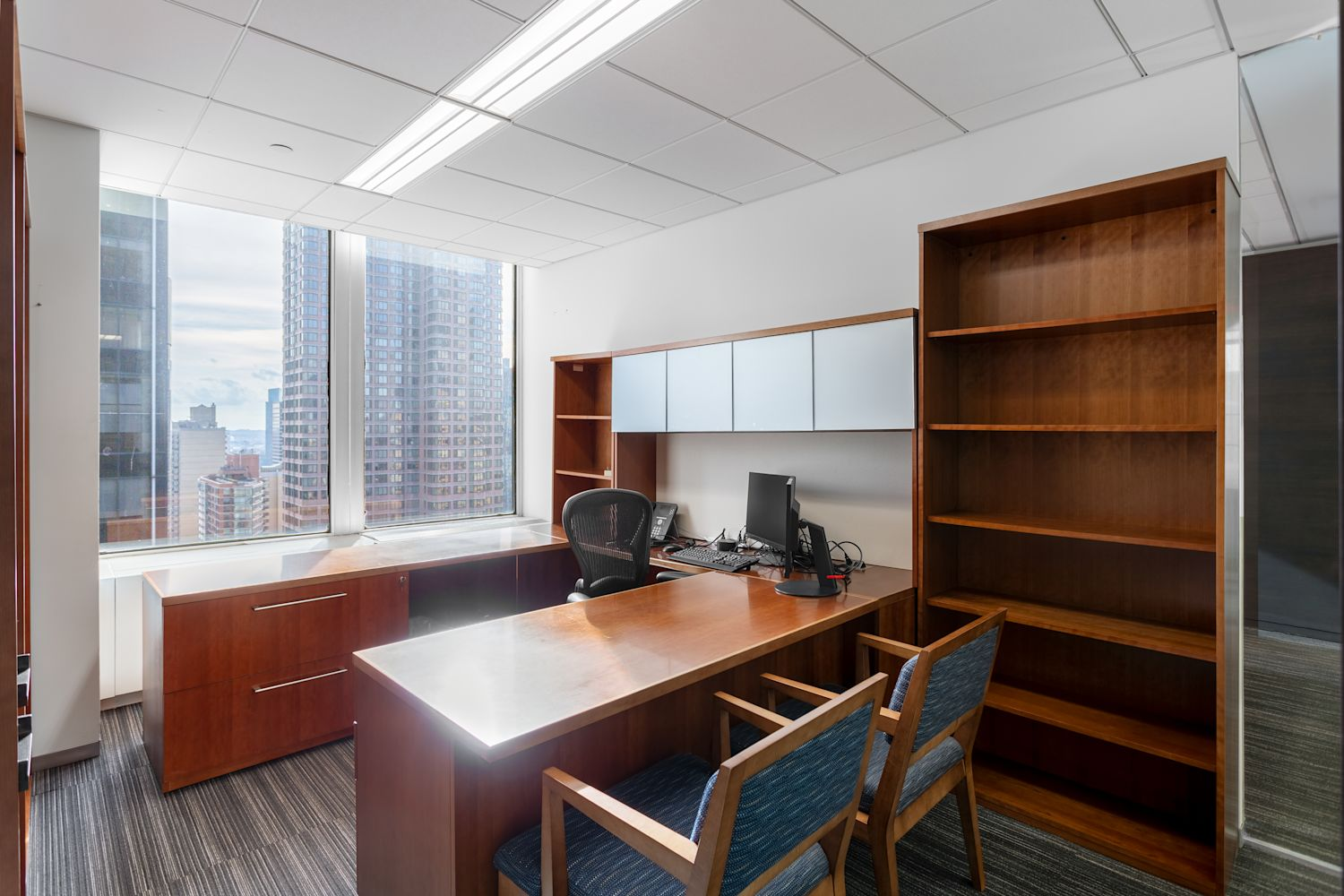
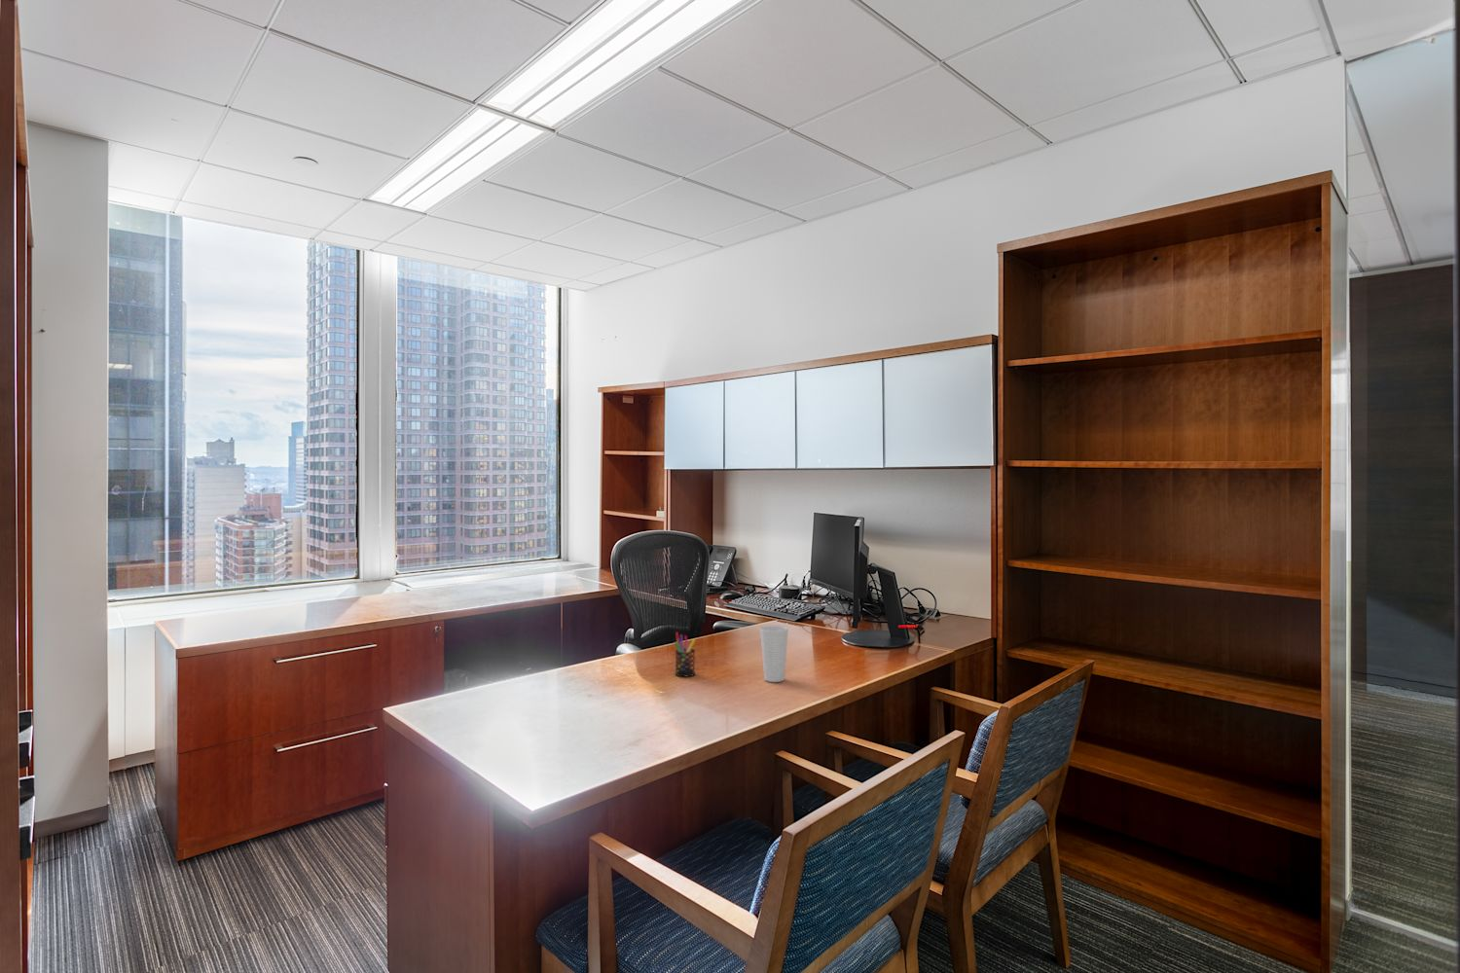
+ pen holder (682, 654)
+ cup (773, 653)
